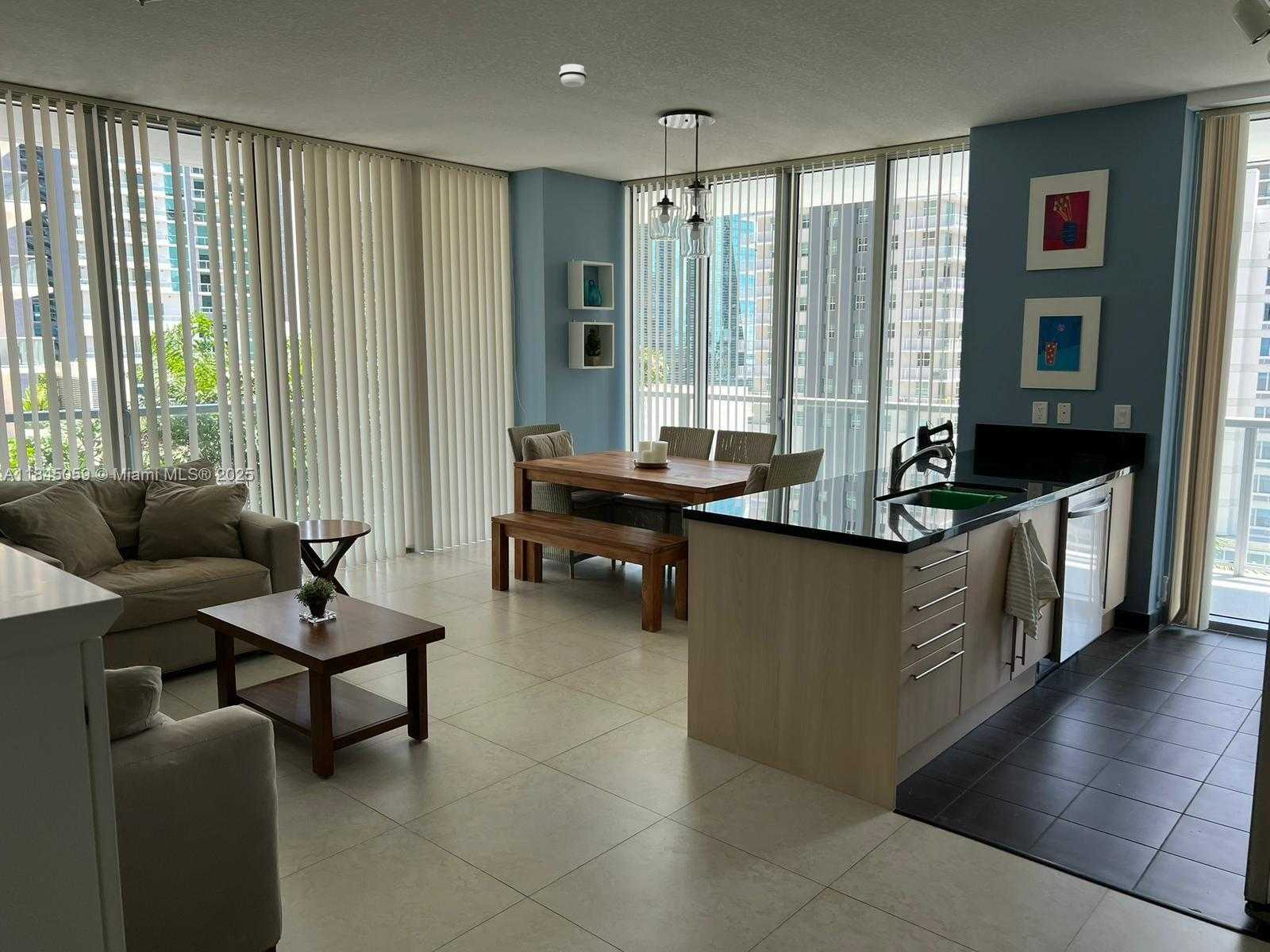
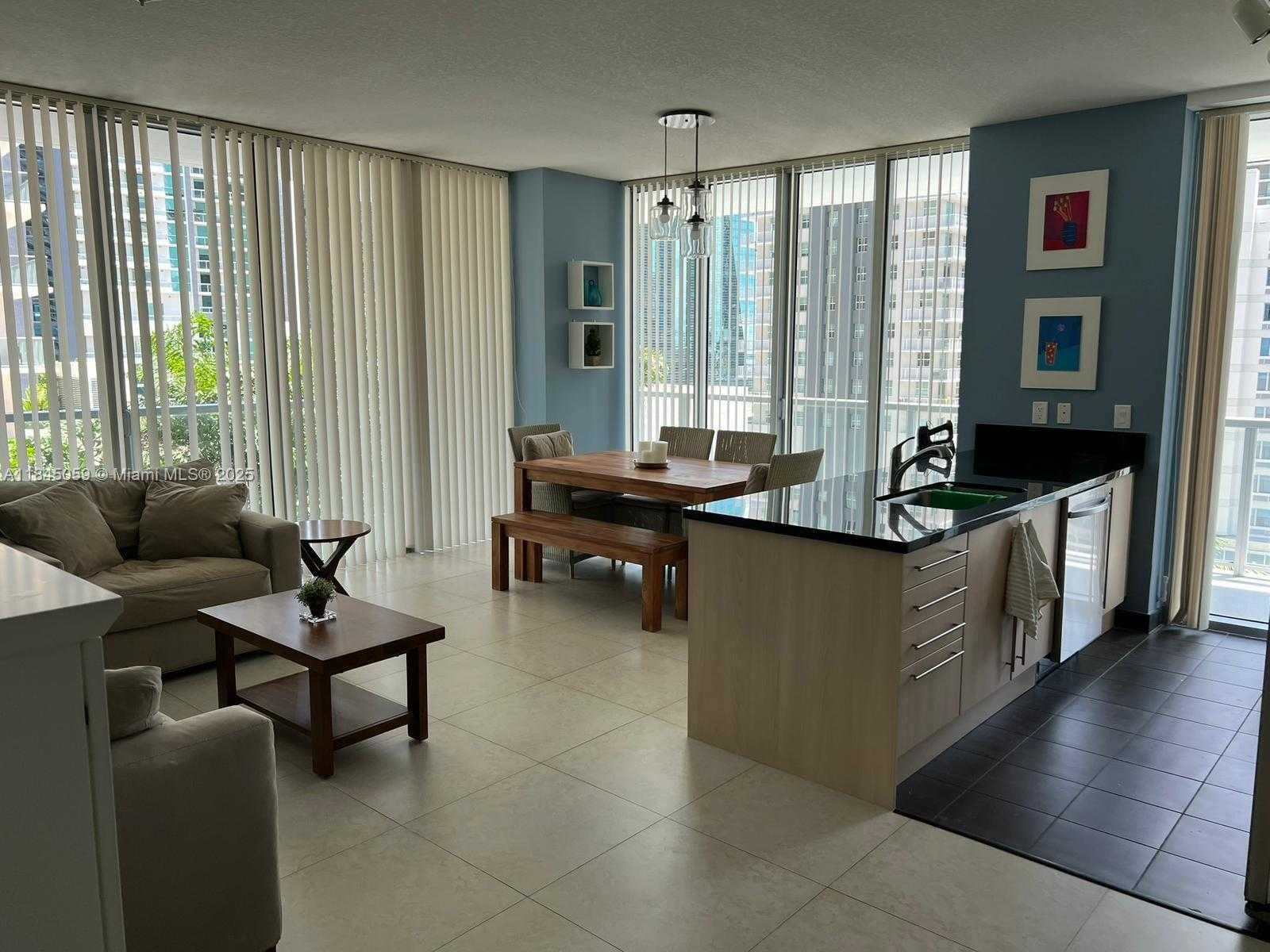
- smoke detector (572, 75)
